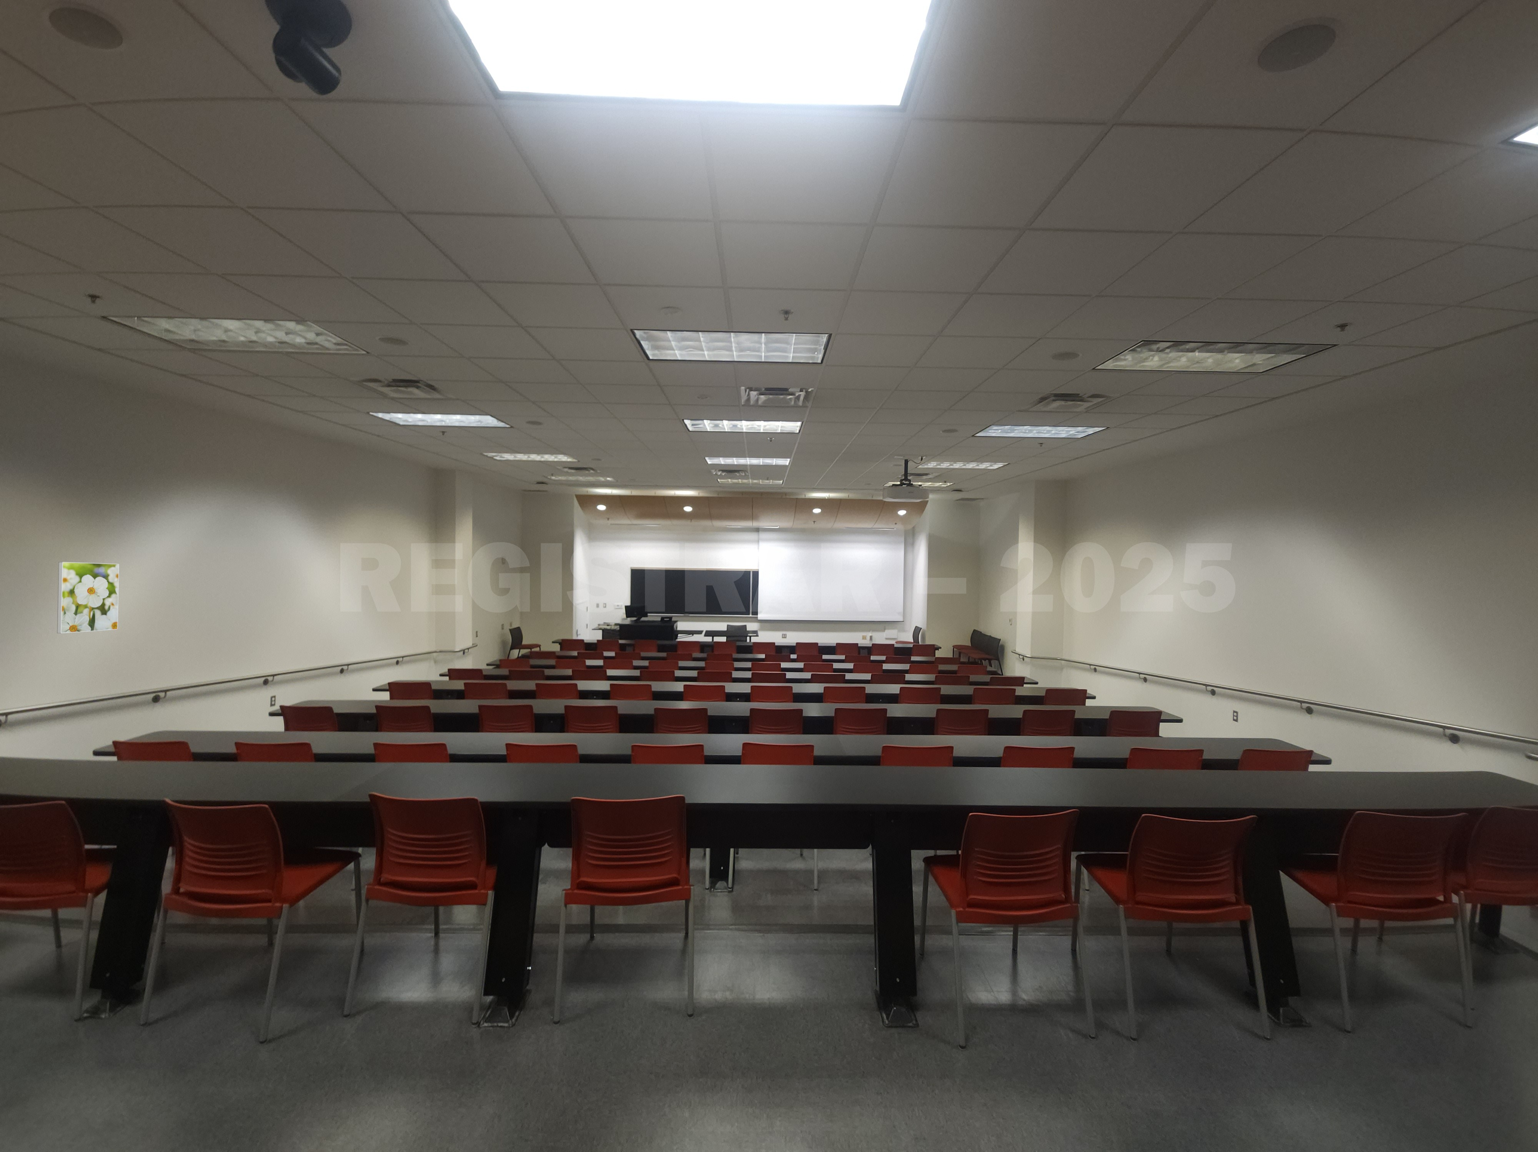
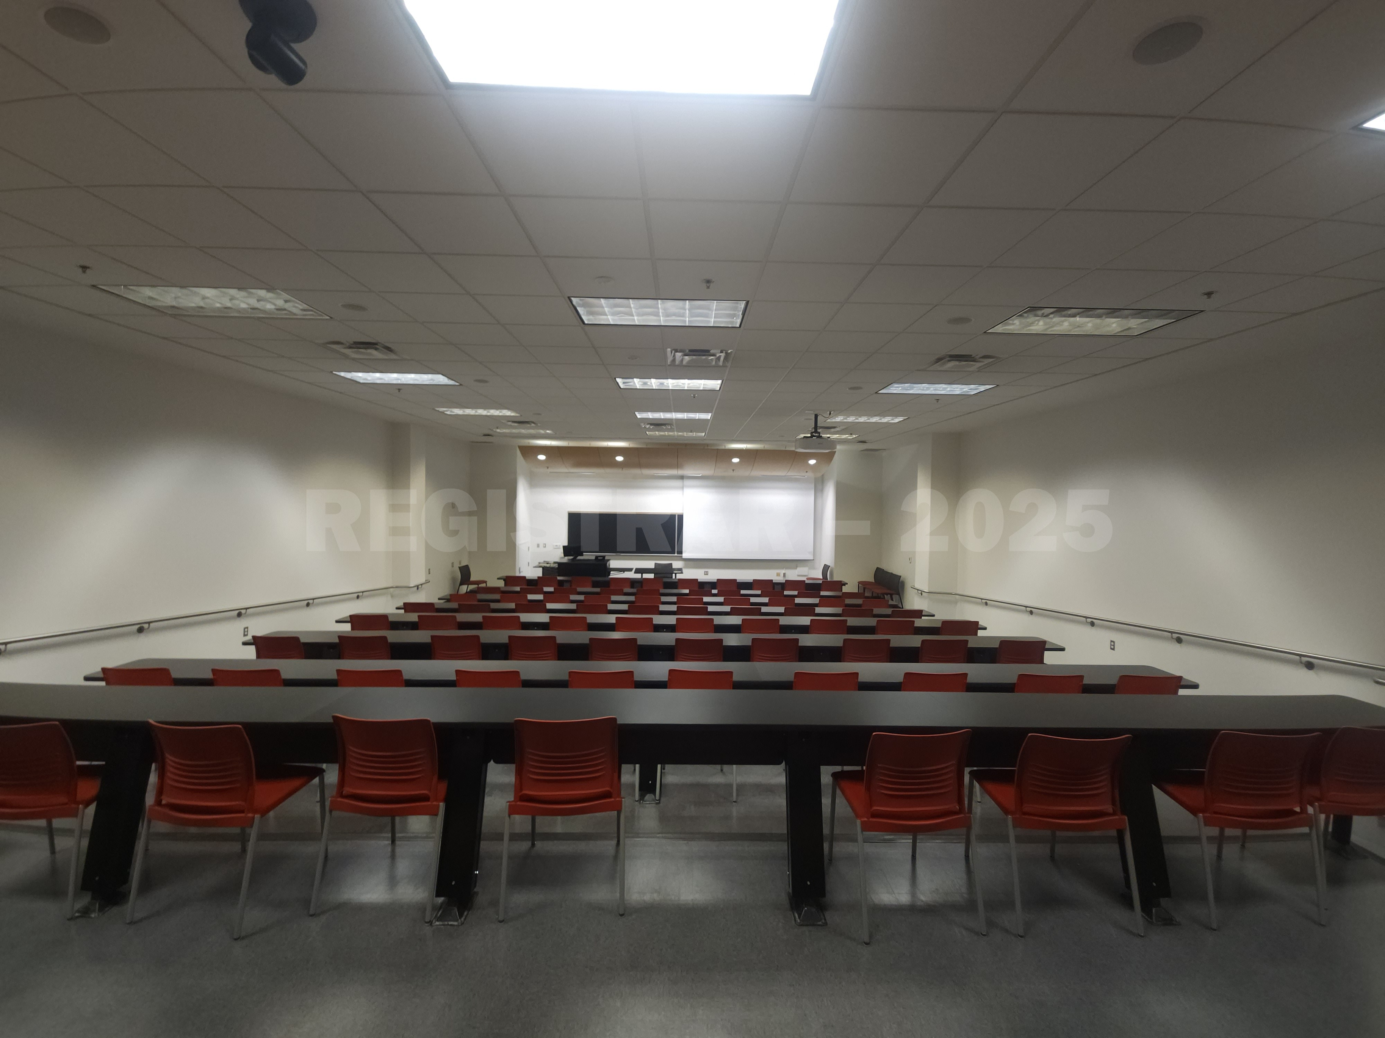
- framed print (90, 597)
